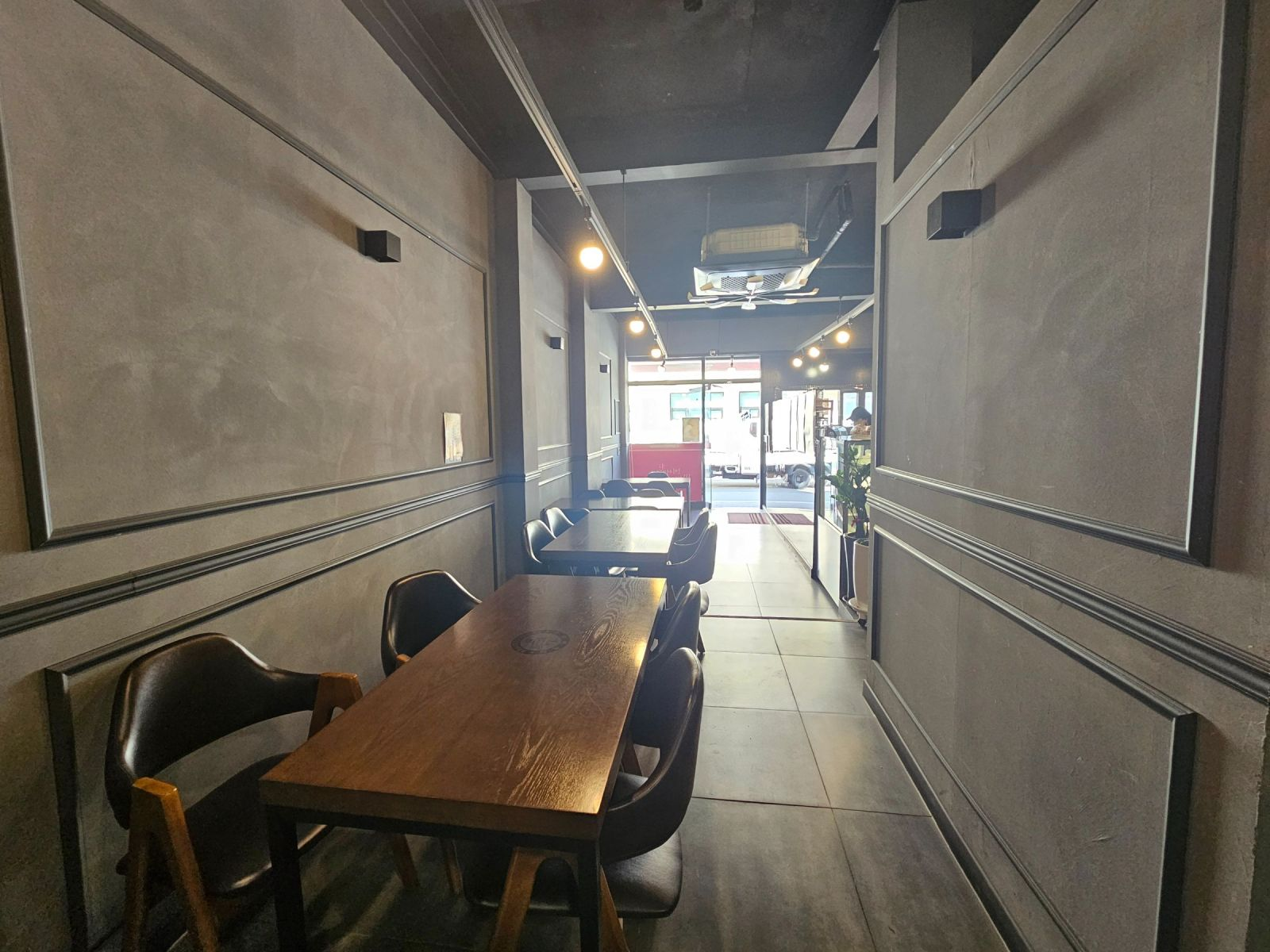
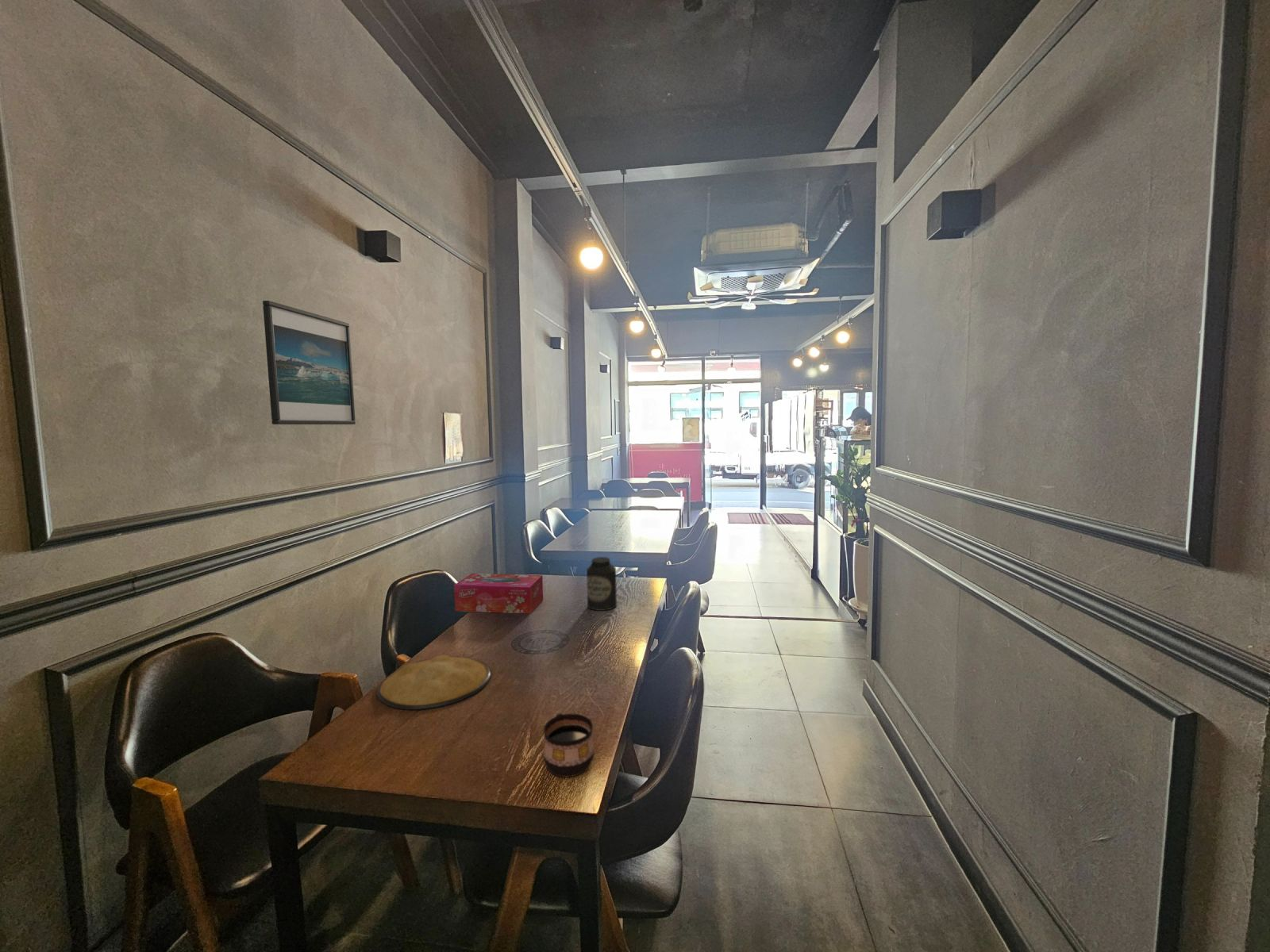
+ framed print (314, 369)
+ tissue box (499, 593)
+ canister (601, 582)
+ plate (435, 673)
+ cup (569, 743)
